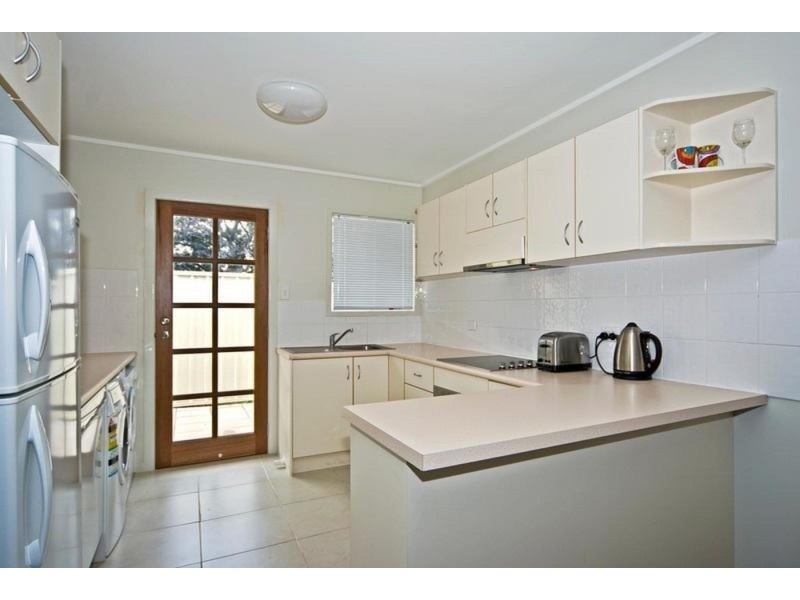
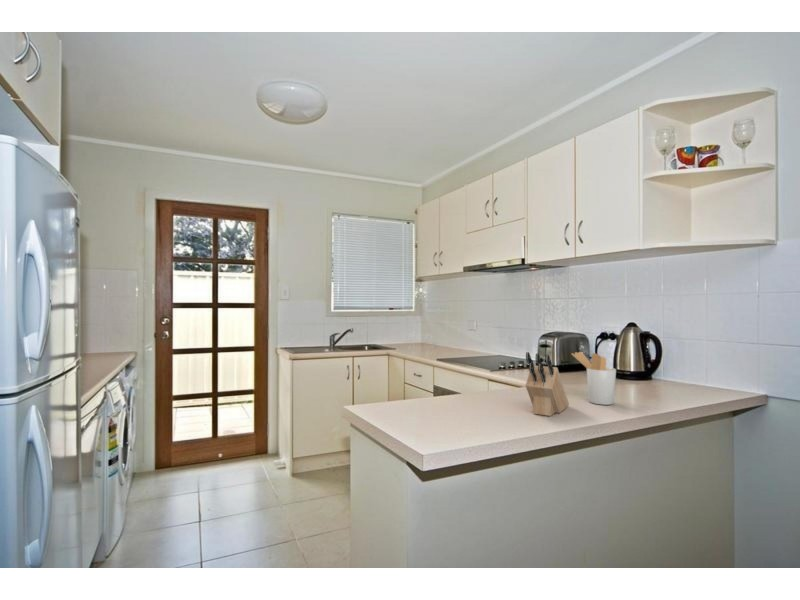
+ utensil holder (593, 376)
+ knife block (546, 380)
